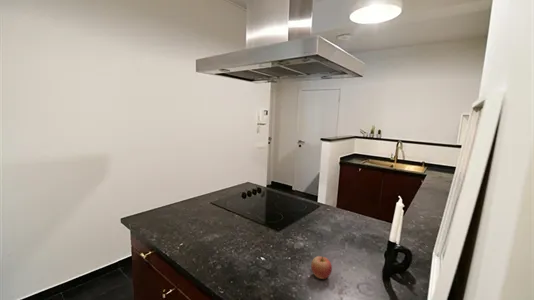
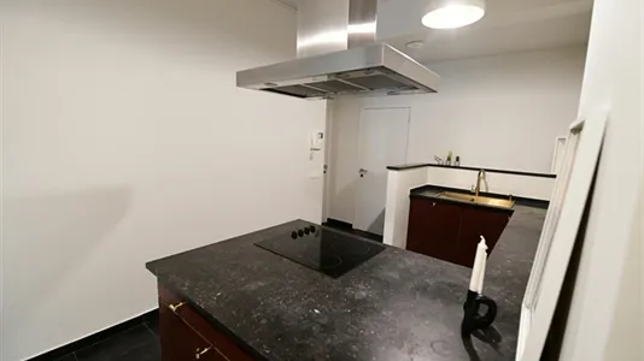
- apple (321, 266)
